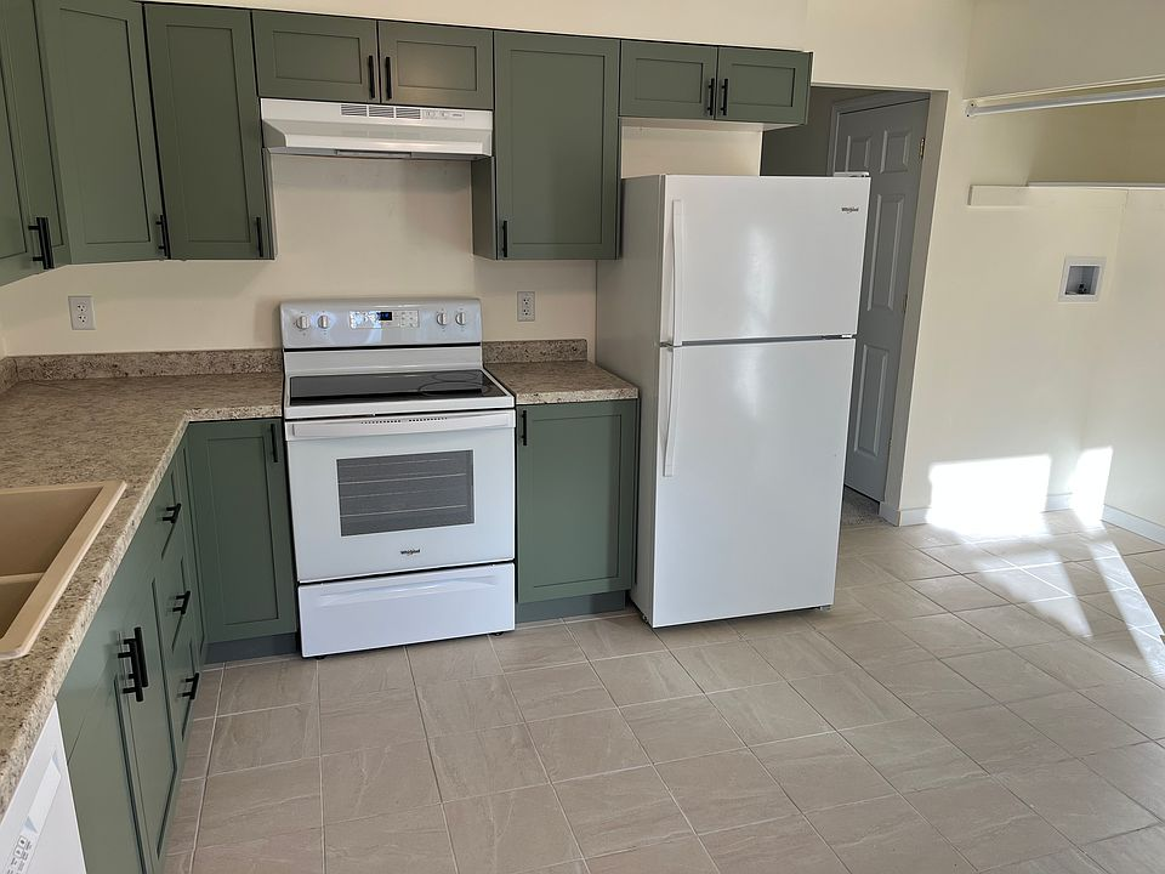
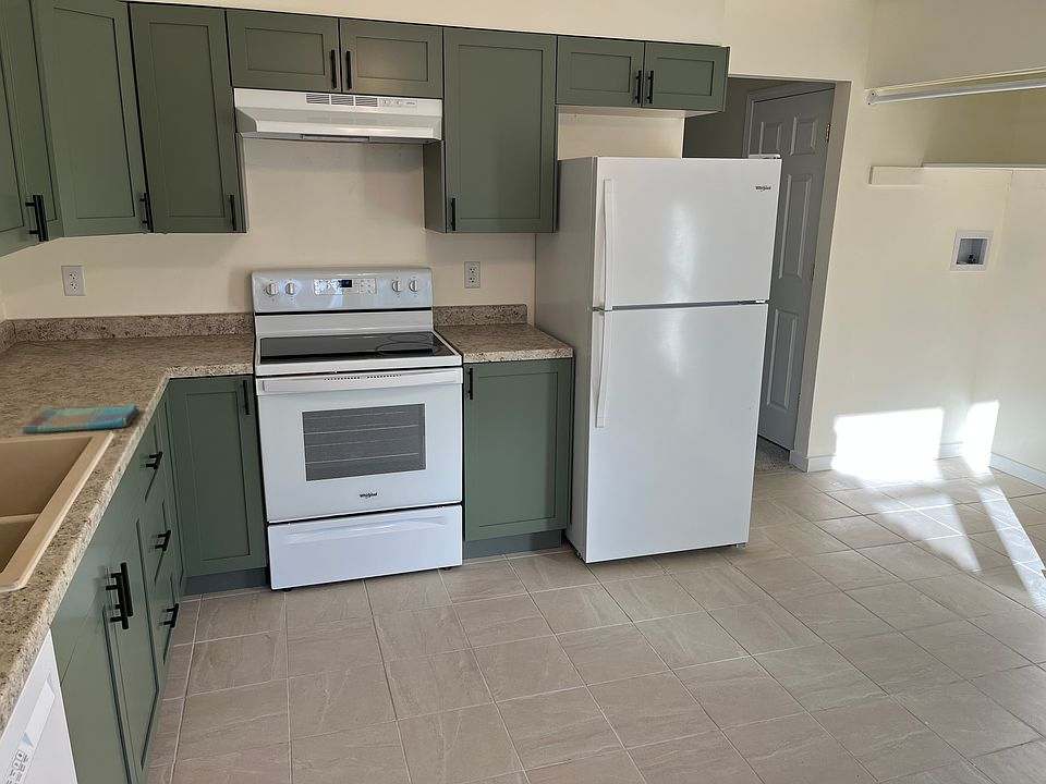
+ dish towel (83, 417)
